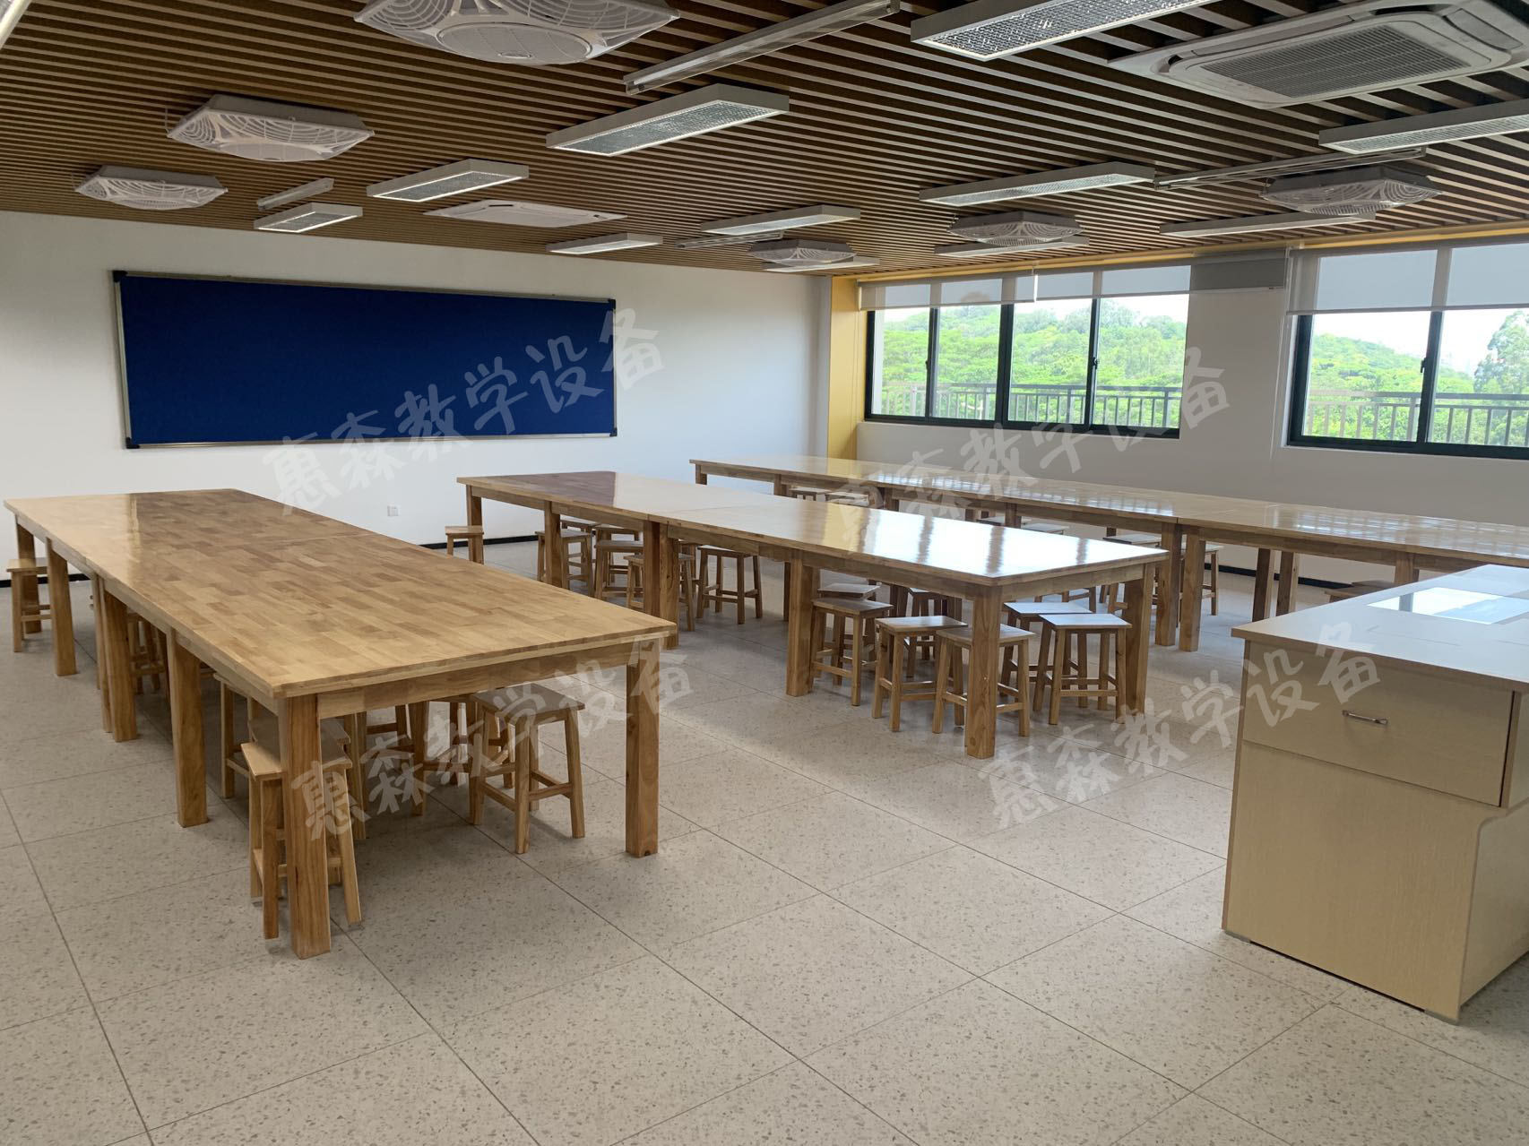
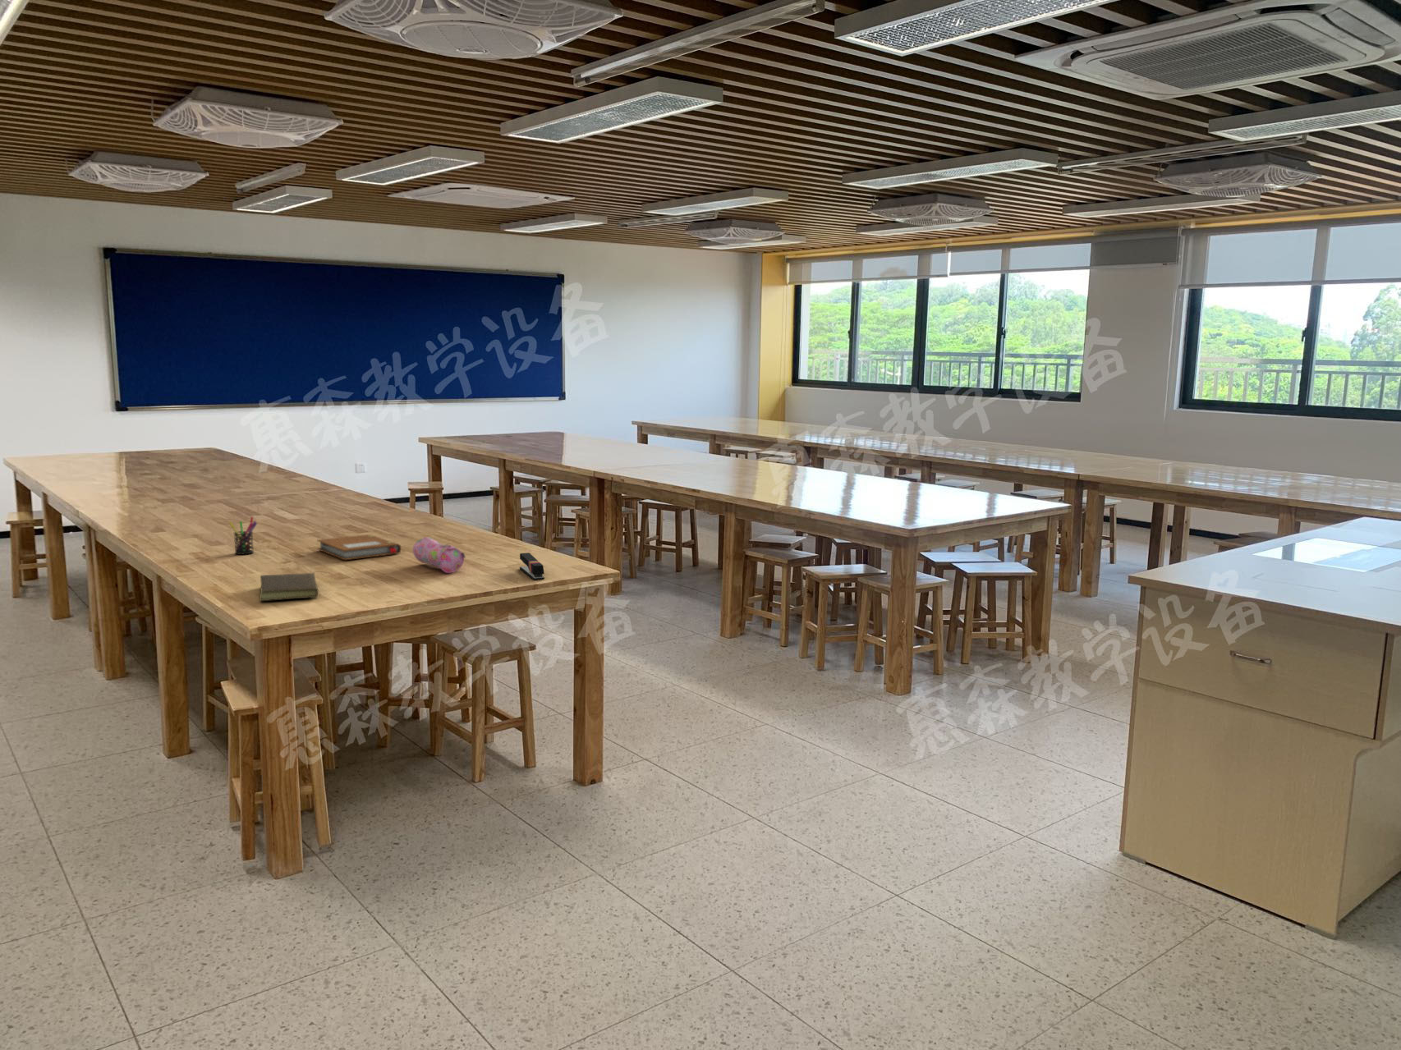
+ book (297, 586)
+ stapler (532, 566)
+ notebook (360, 547)
+ pen holder (244, 535)
+ pencil case (439, 554)
